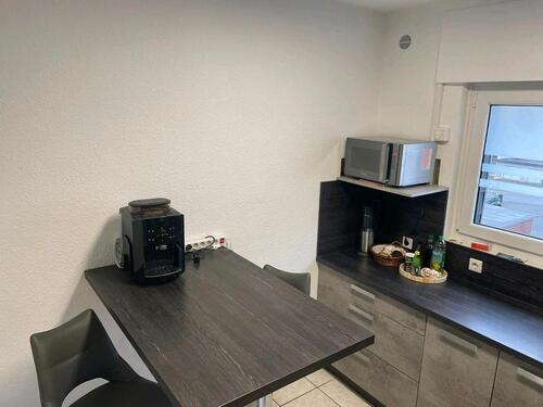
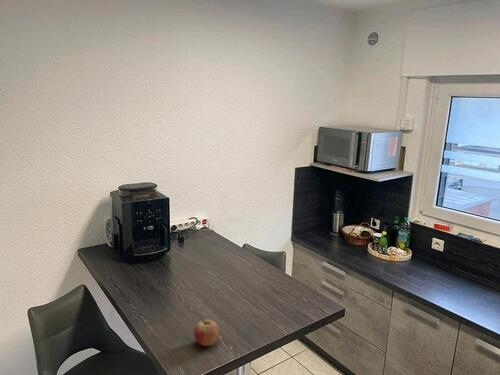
+ fruit (206, 331)
